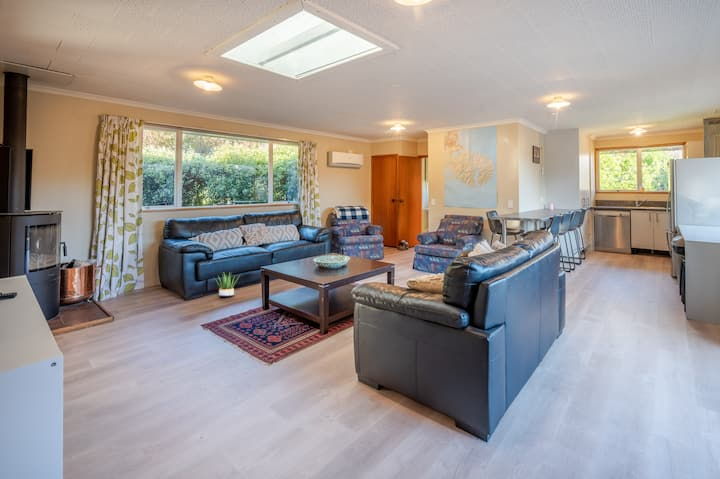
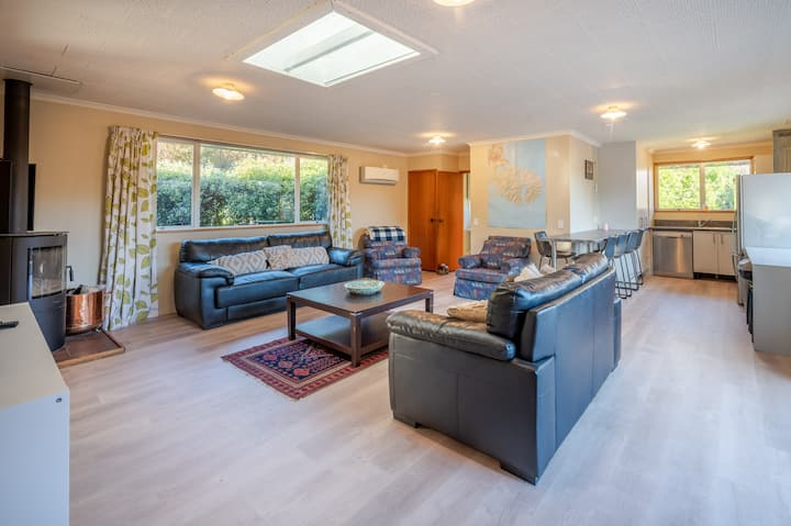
- potted plant (226, 284)
